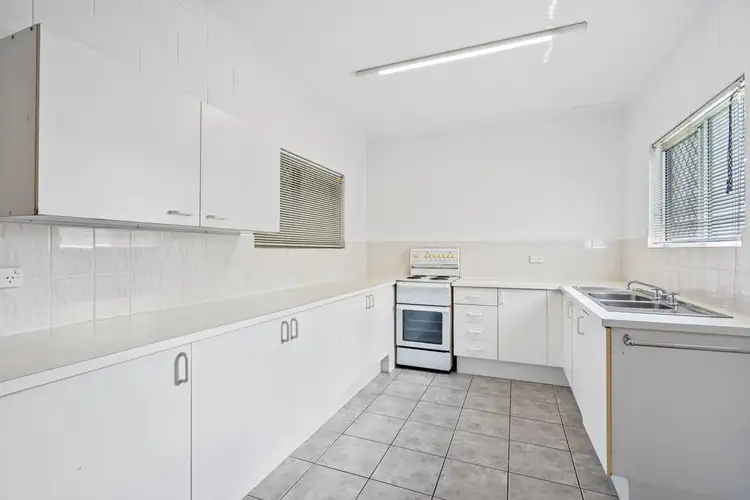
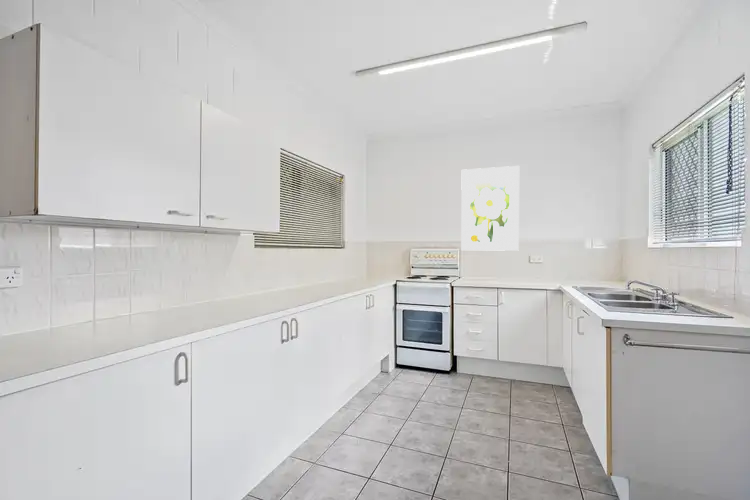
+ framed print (489, 209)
